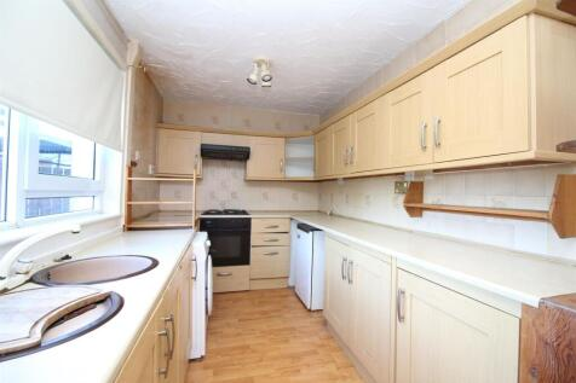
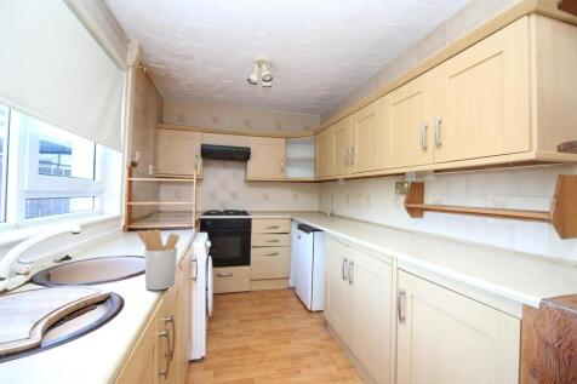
+ utensil holder (156, 256)
